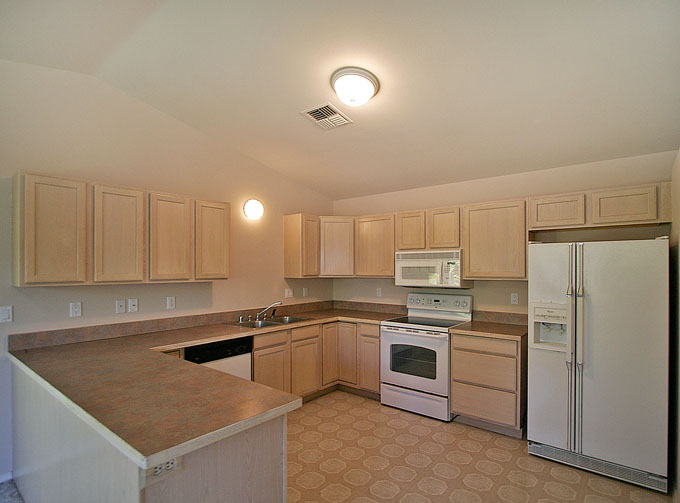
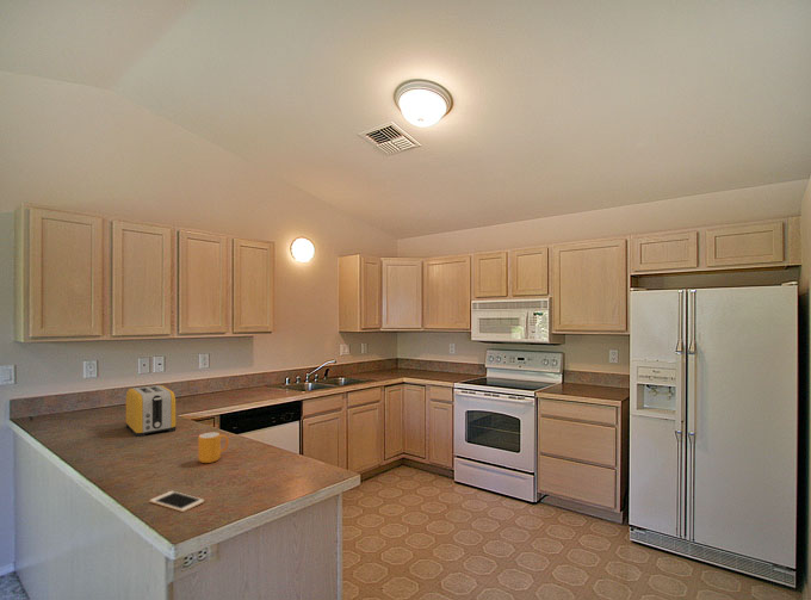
+ cell phone (177, 500)
+ mug (213, 446)
+ toaster (150, 408)
